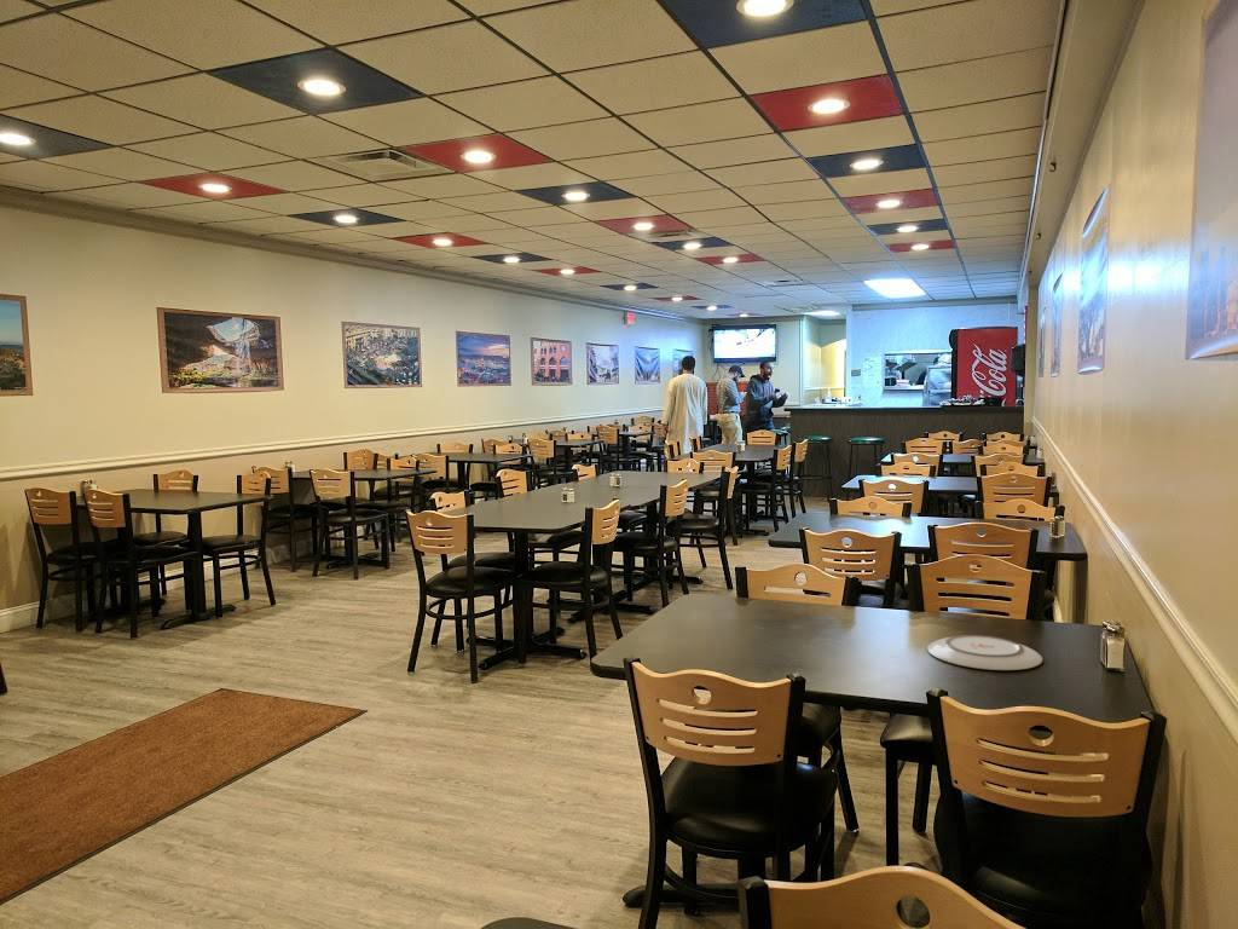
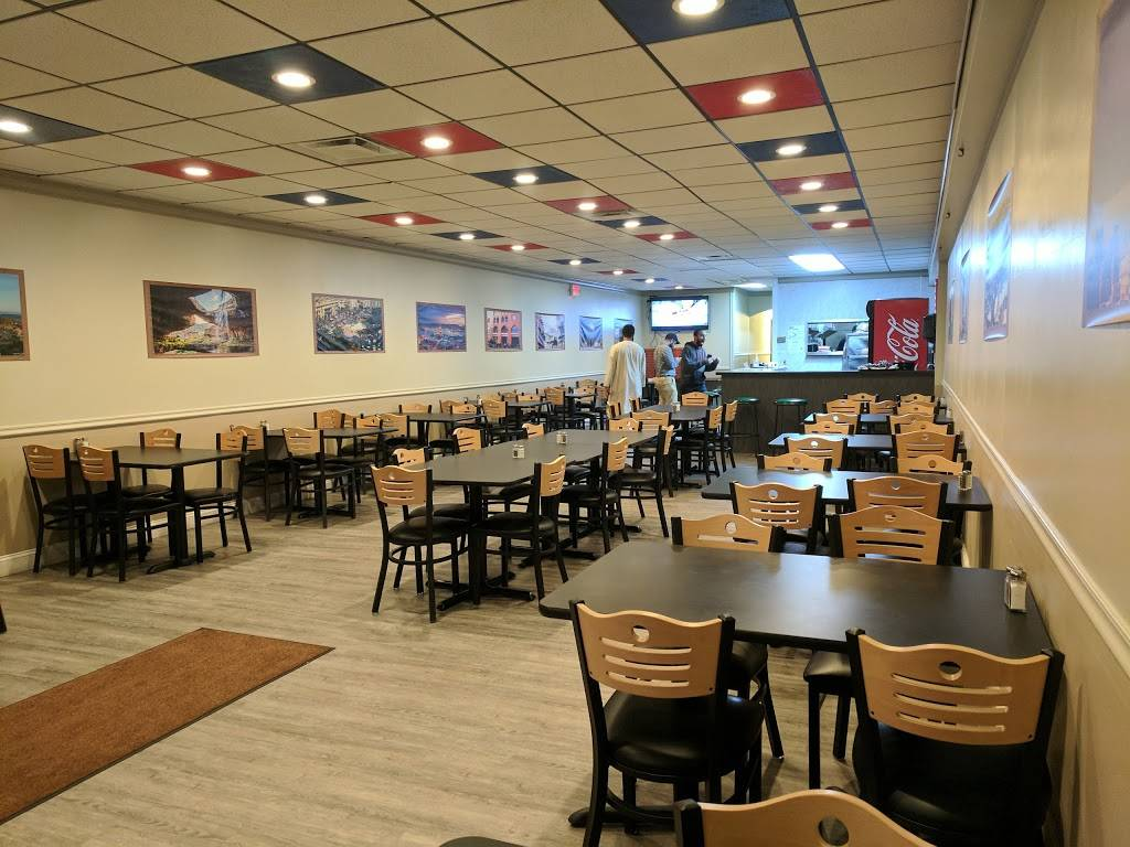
- plate (983, 648)
